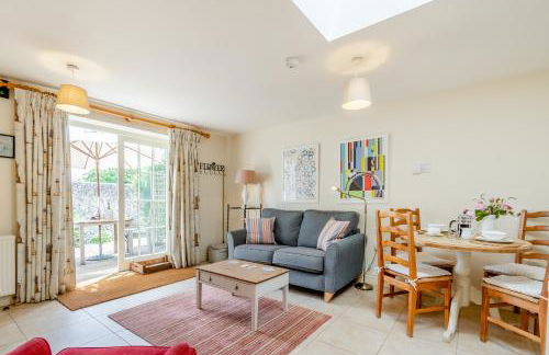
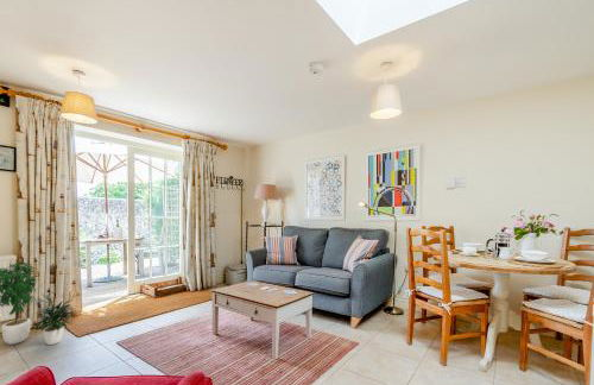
+ potted plant (32, 299)
